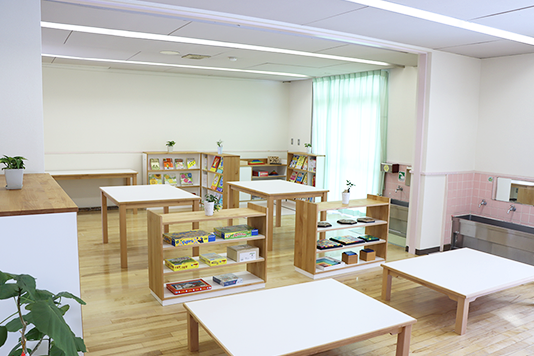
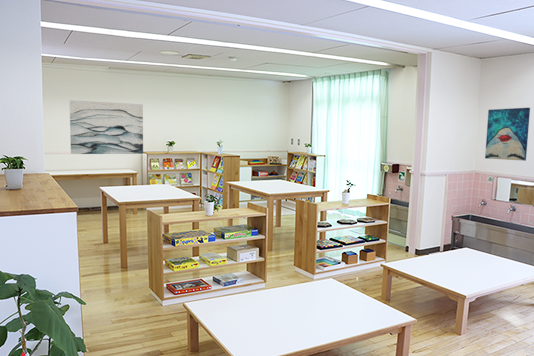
+ wall art (506, 134)
+ wall art (107, 128)
